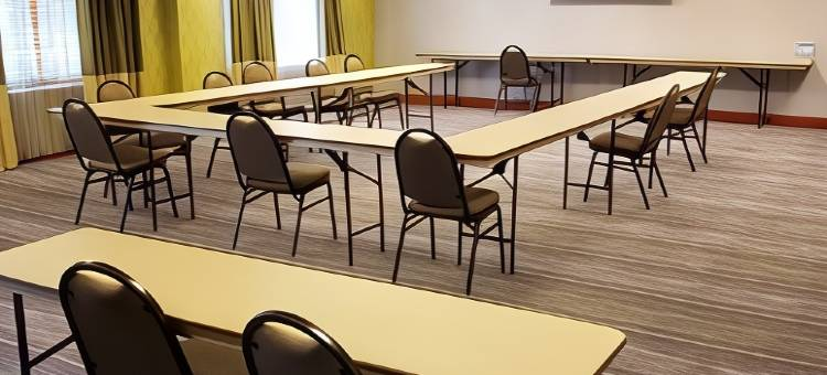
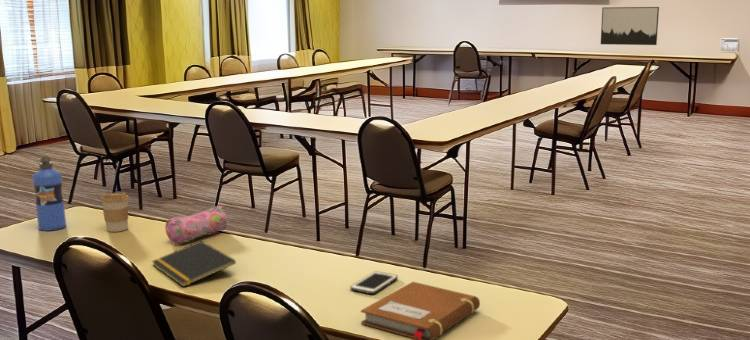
+ wall art (629, 26)
+ pencil case (197, 223)
+ notepad (192, 262)
+ coffee cup (115, 210)
+ notebook (420, 311)
+ cell phone (374, 282)
+ water bottle (48, 192)
